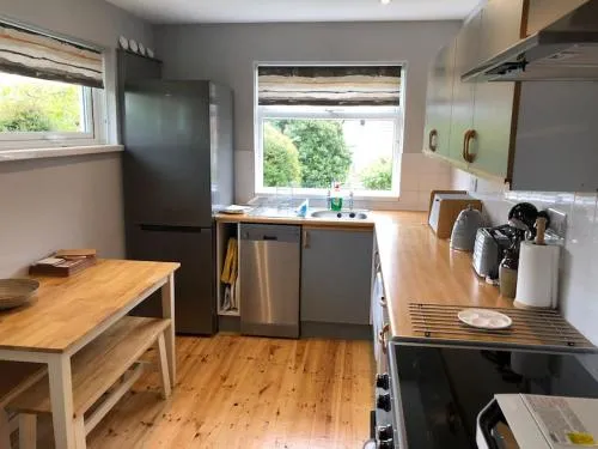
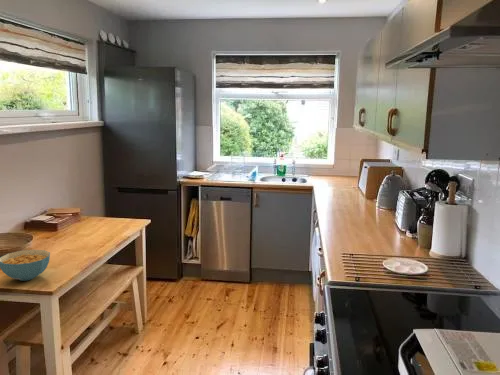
+ cereal bowl (25, 267)
